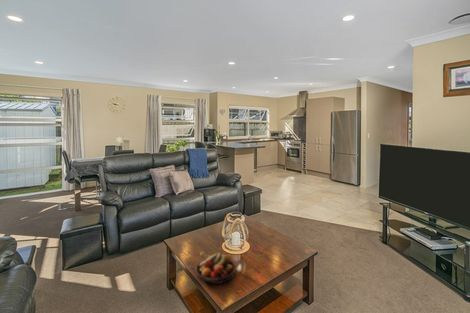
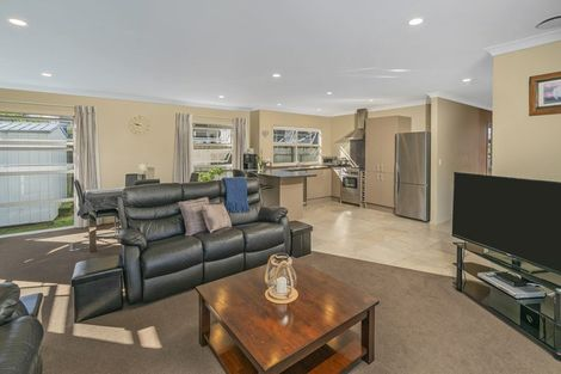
- fruit bowl (215, 265)
